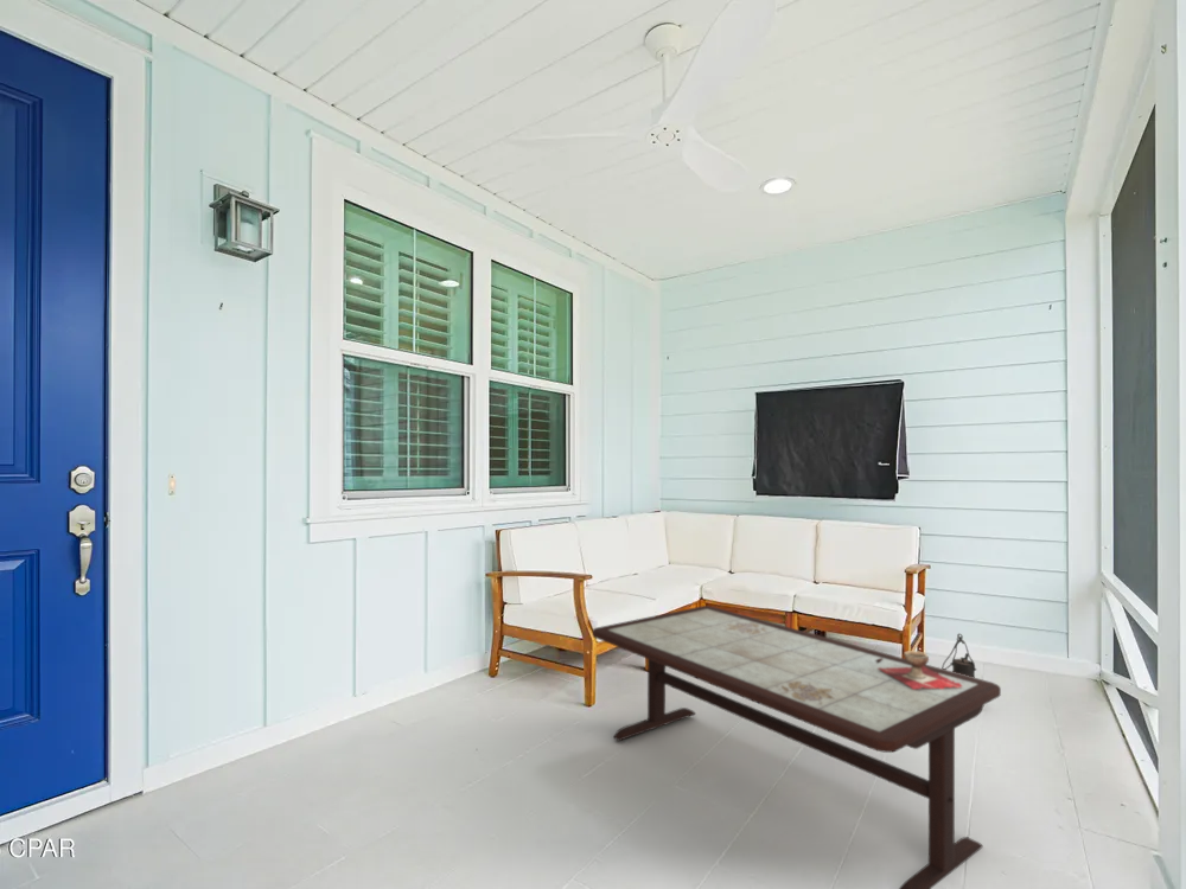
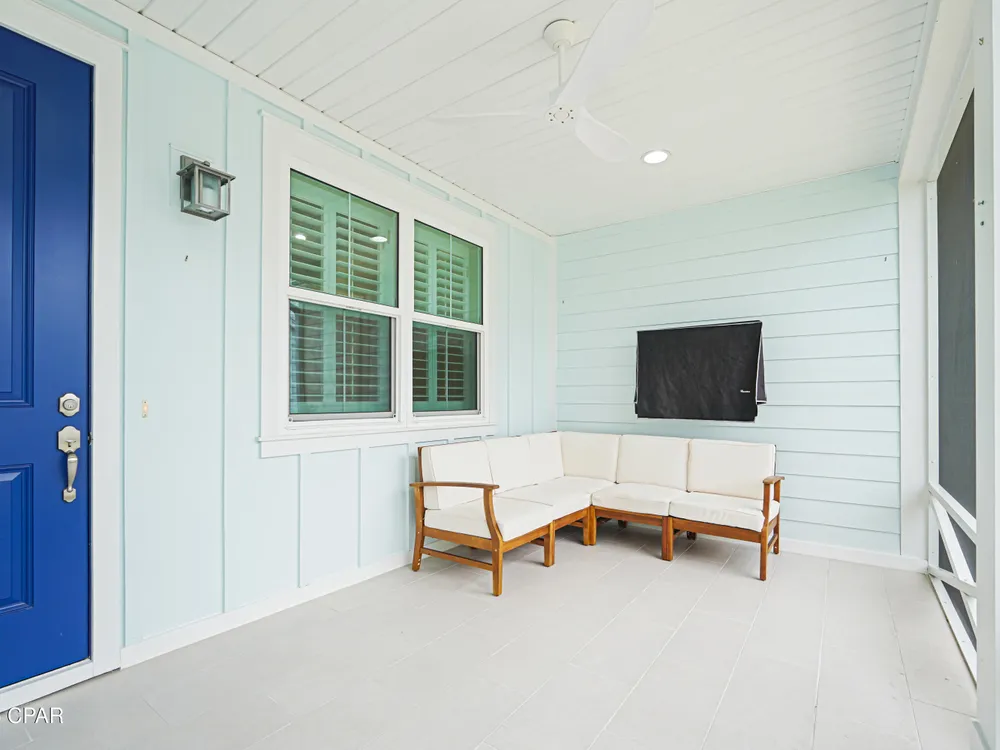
- decorative bowl (917, 665)
- coffee table (769, 718)
- lantern (961, 669)
